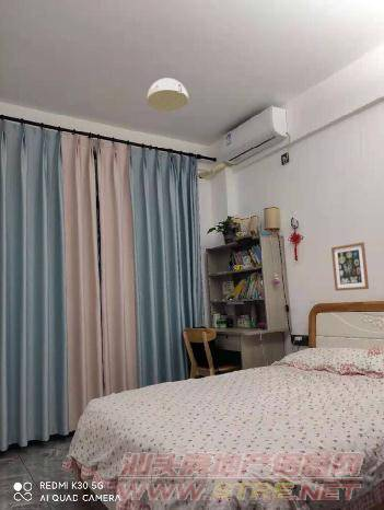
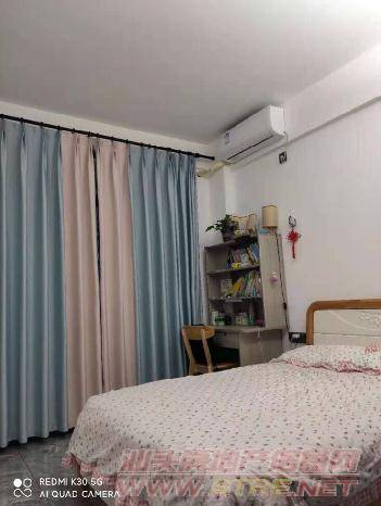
- ceiling light (167, 91)
- wall art (349, 267)
